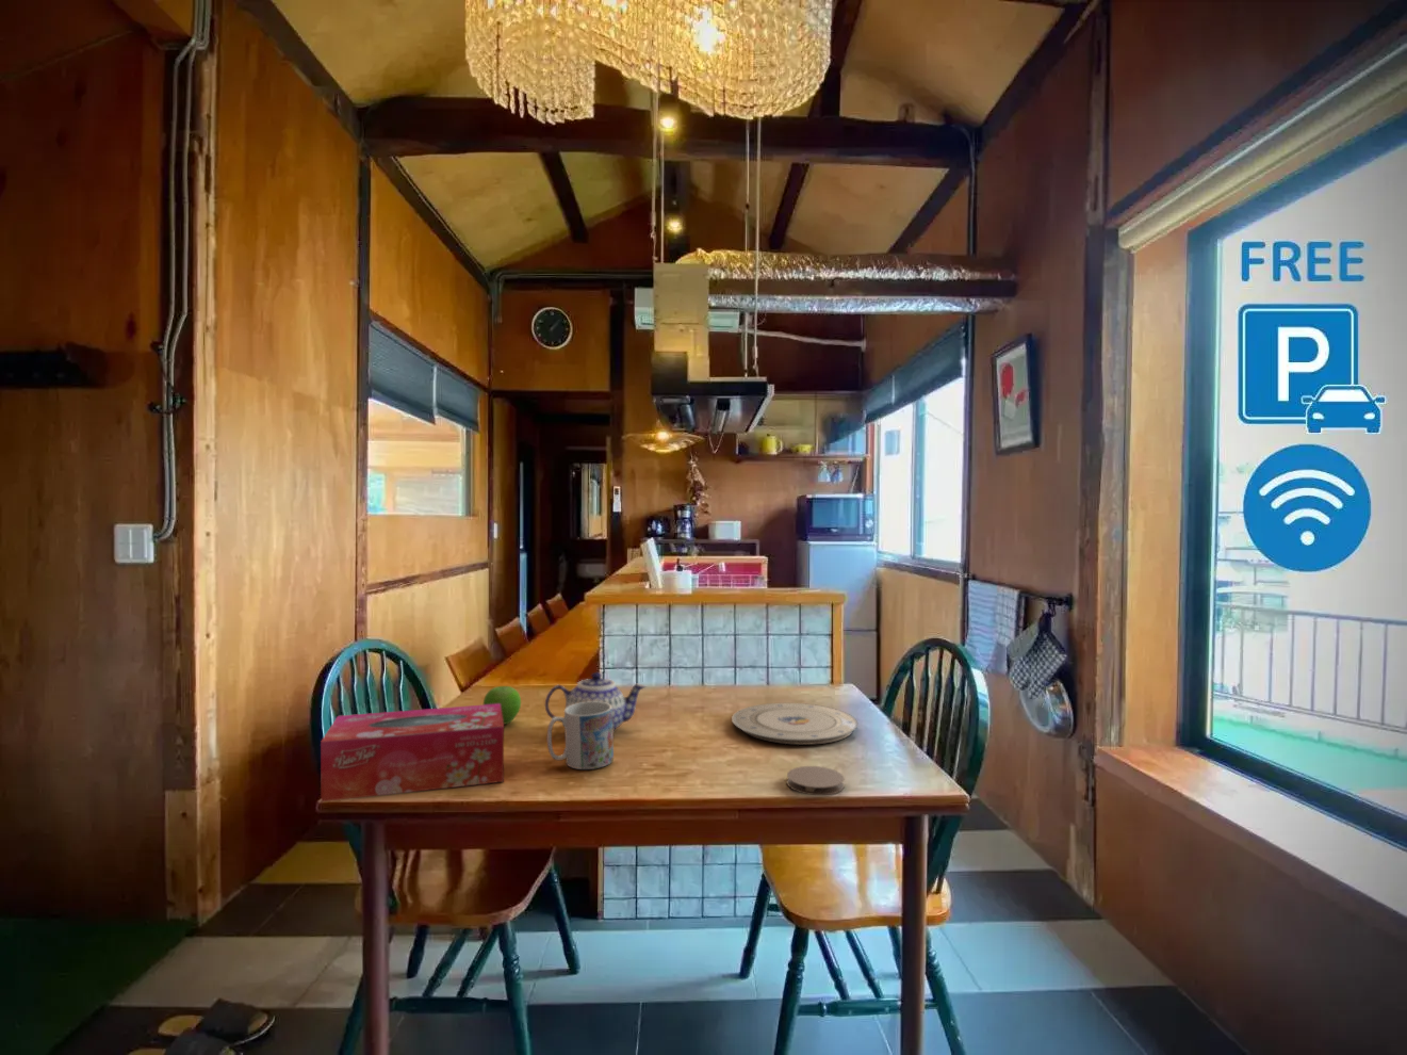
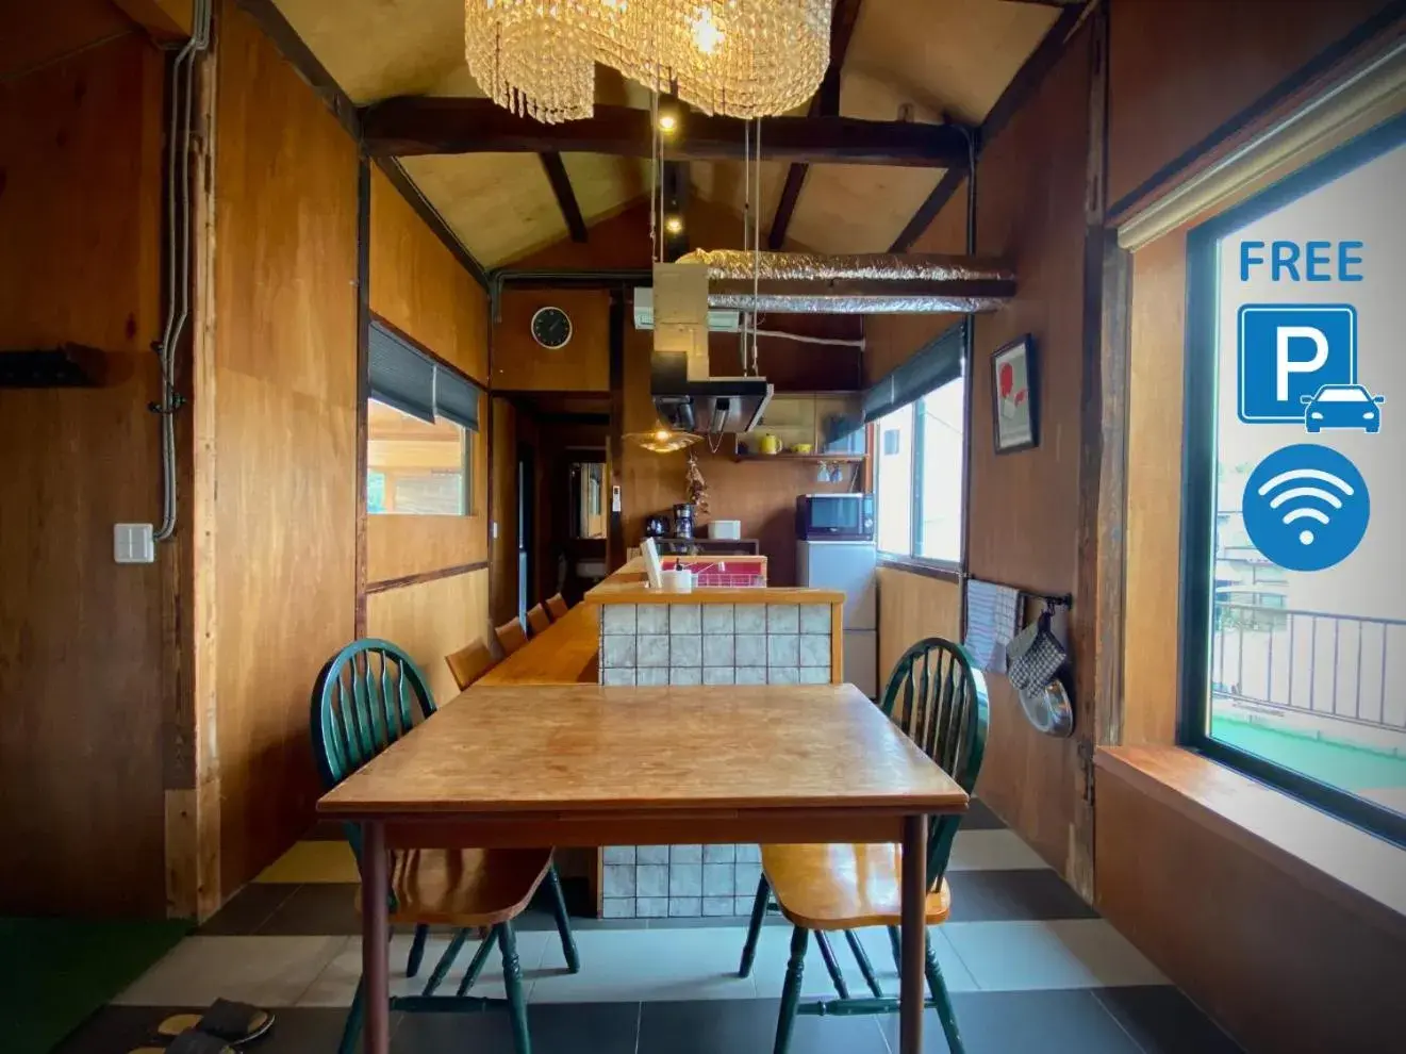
- fruit (502, 705)
- teapot (595, 700)
- tissue box (419, 748)
- plate (793, 723)
- coaster (814, 780)
- mug (584, 736)
